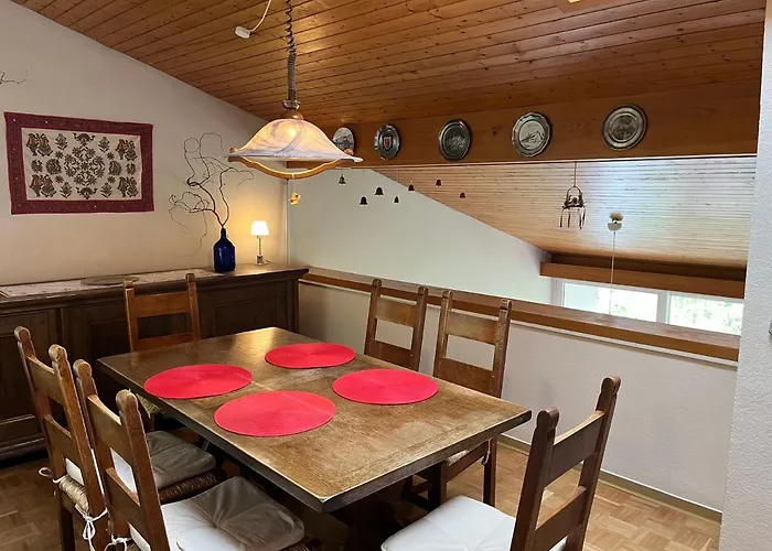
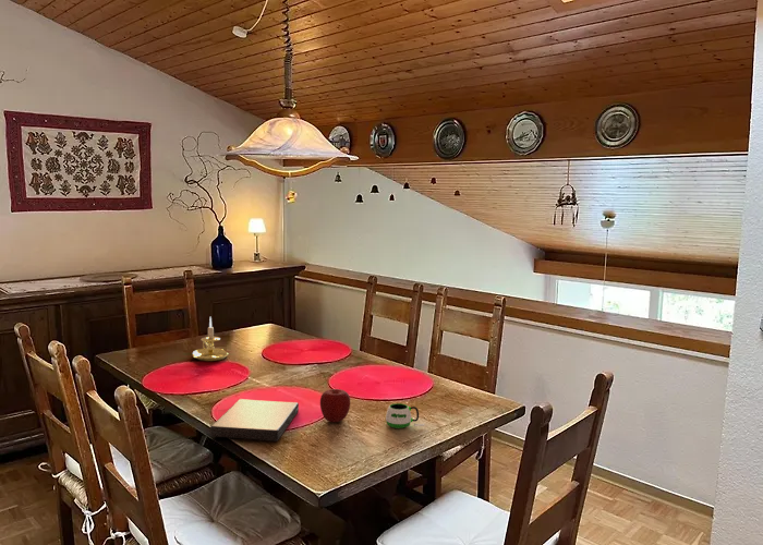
+ book (256, 417)
+ mug (404, 415)
+ candle holder (209, 336)
+ apple (335, 404)
